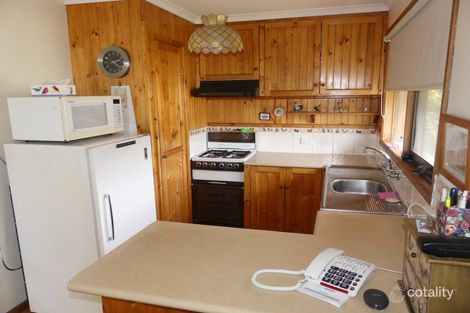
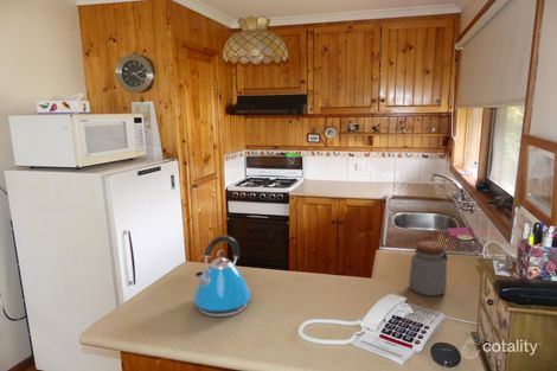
+ kettle (223, 270)
+ jar (428, 267)
